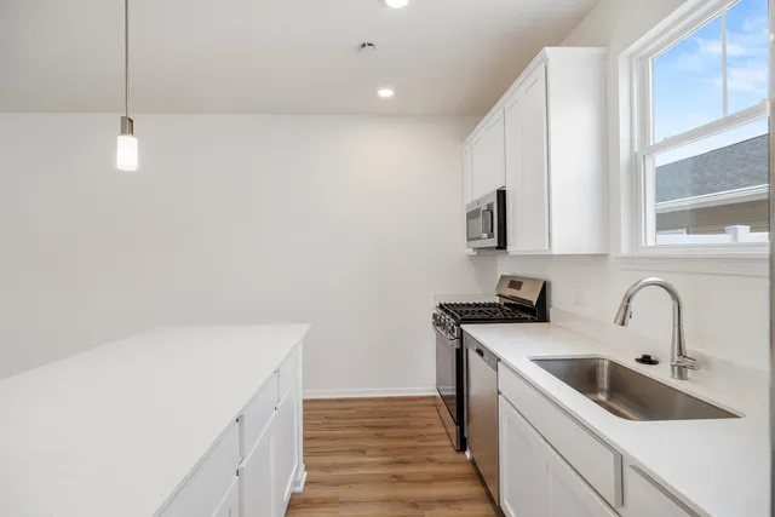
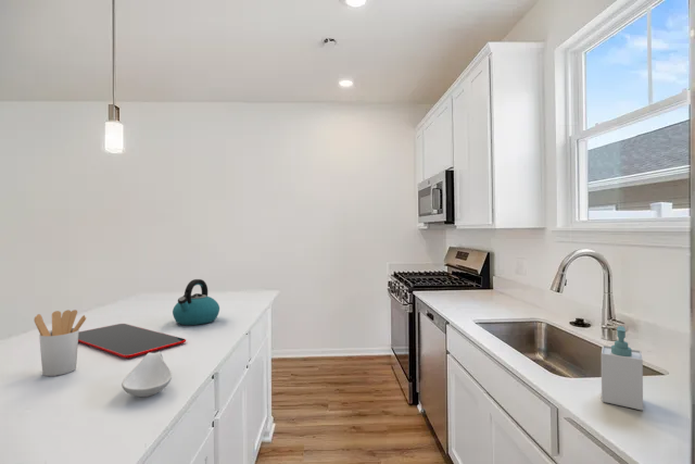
+ utensil holder (61, 339)
+ cutting board (124, 338)
+ soap bottle (621, 364)
+ kettle (194, 300)
+ spoon rest (150, 371)
